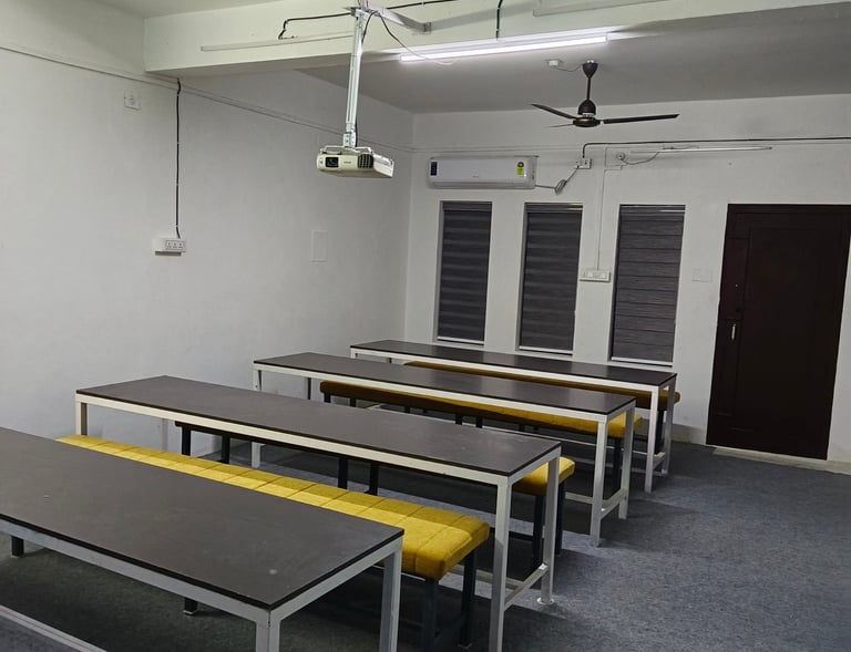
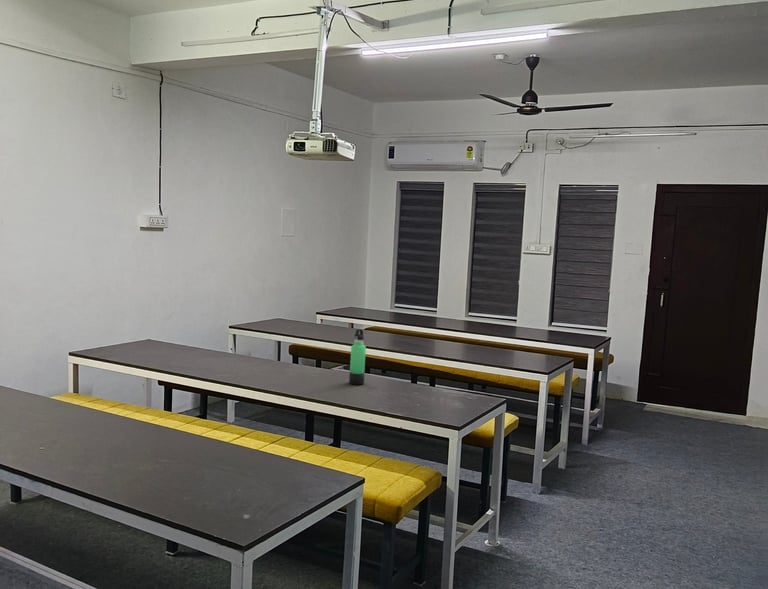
+ thermos bottle (358, 356)
